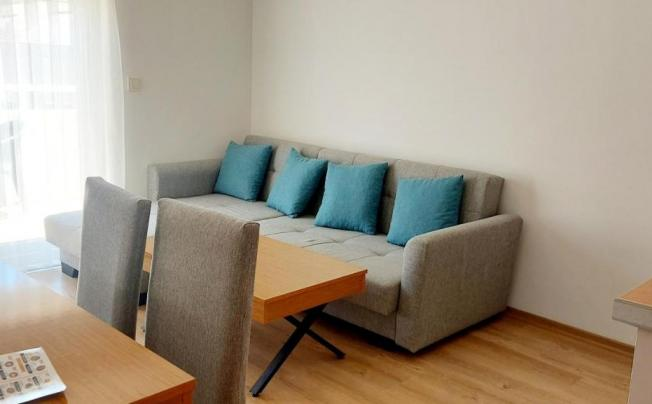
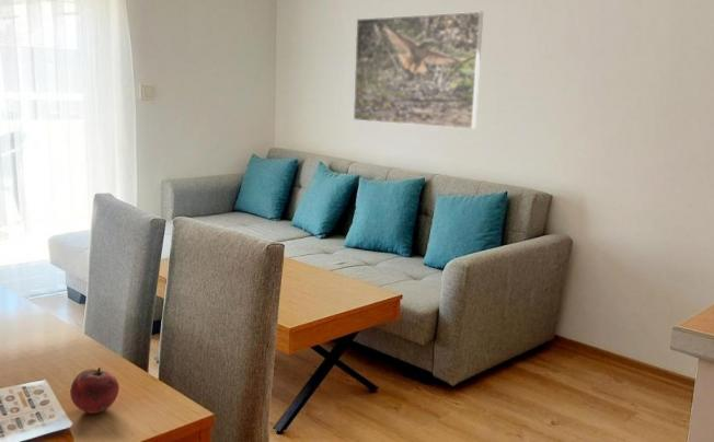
+ fruit (94, 388)
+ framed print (412, 70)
